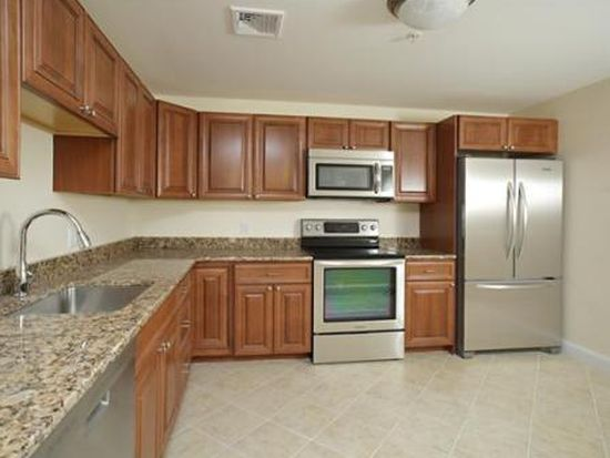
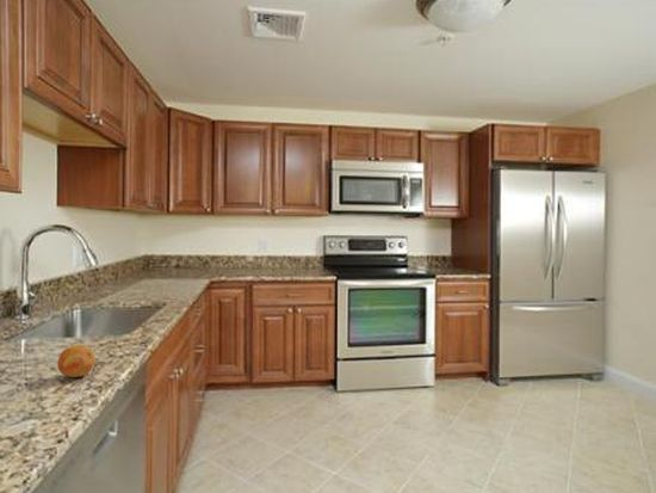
+ fruit (76, 360)
